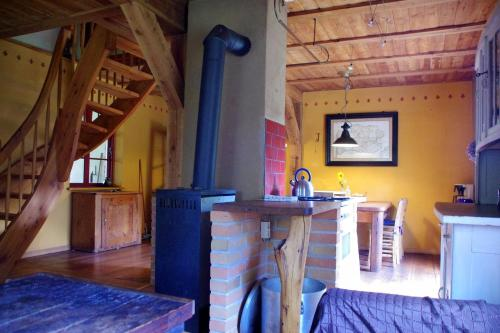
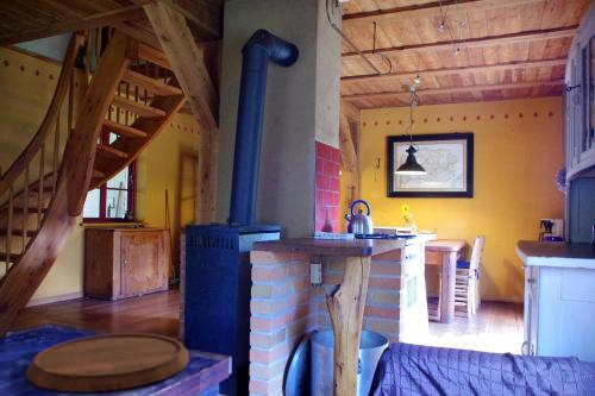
+ cutting board (112, 357)
